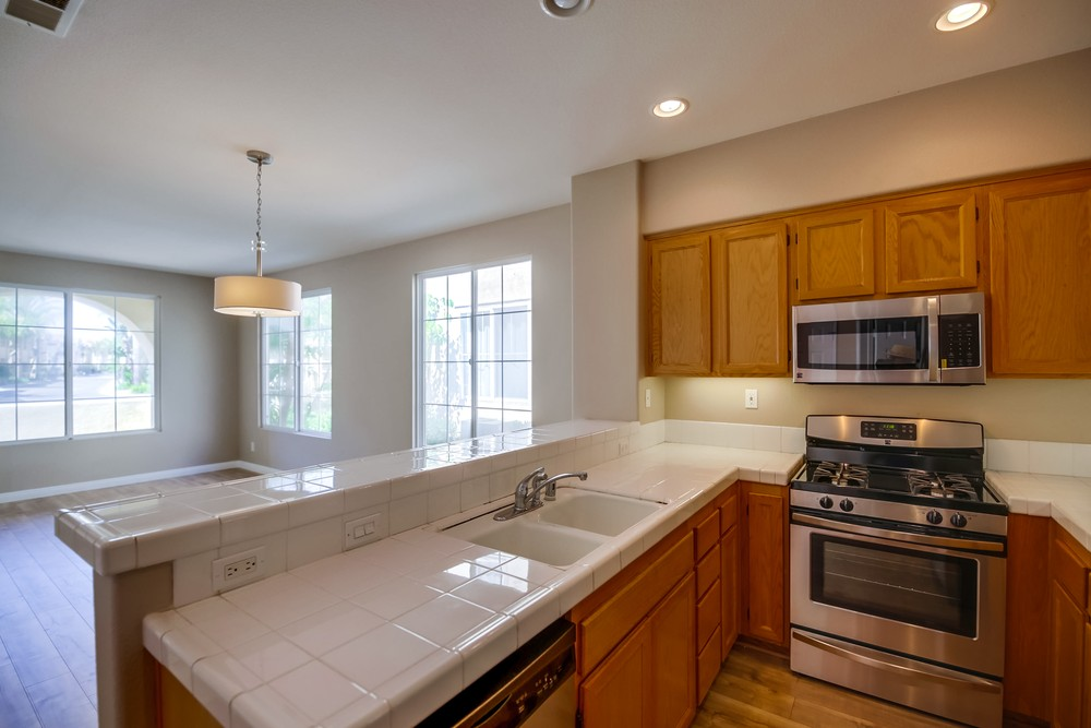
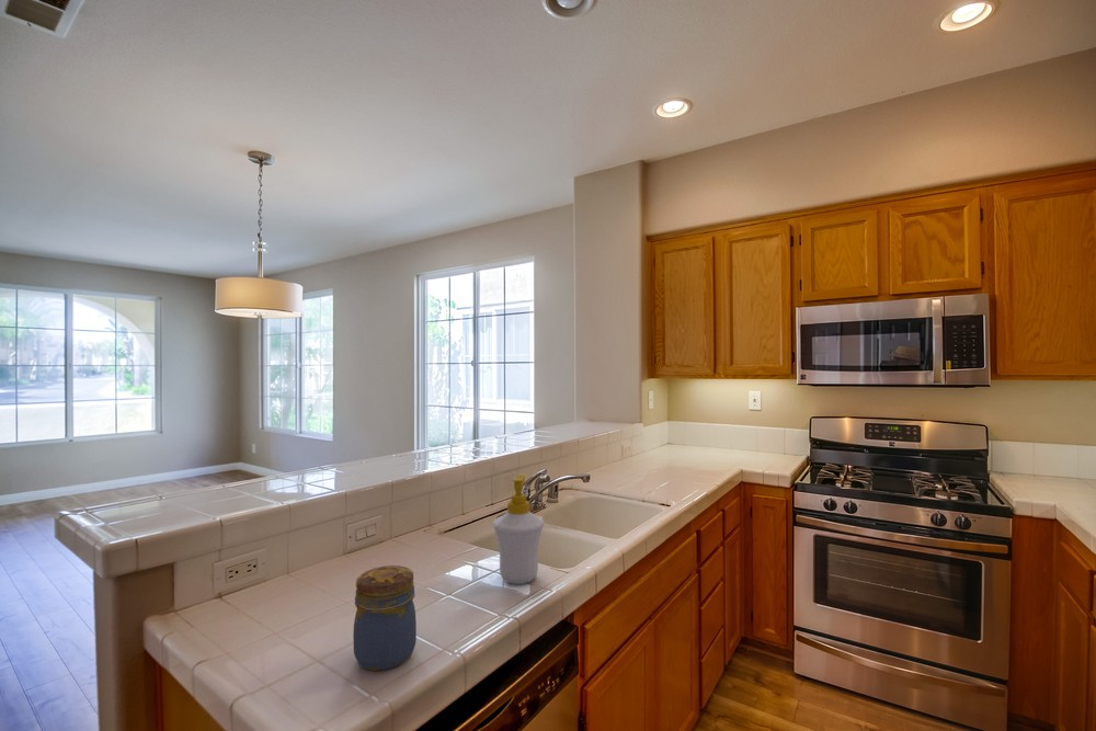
+ jar (385, 613)
+ soap bottle (518, 527)
